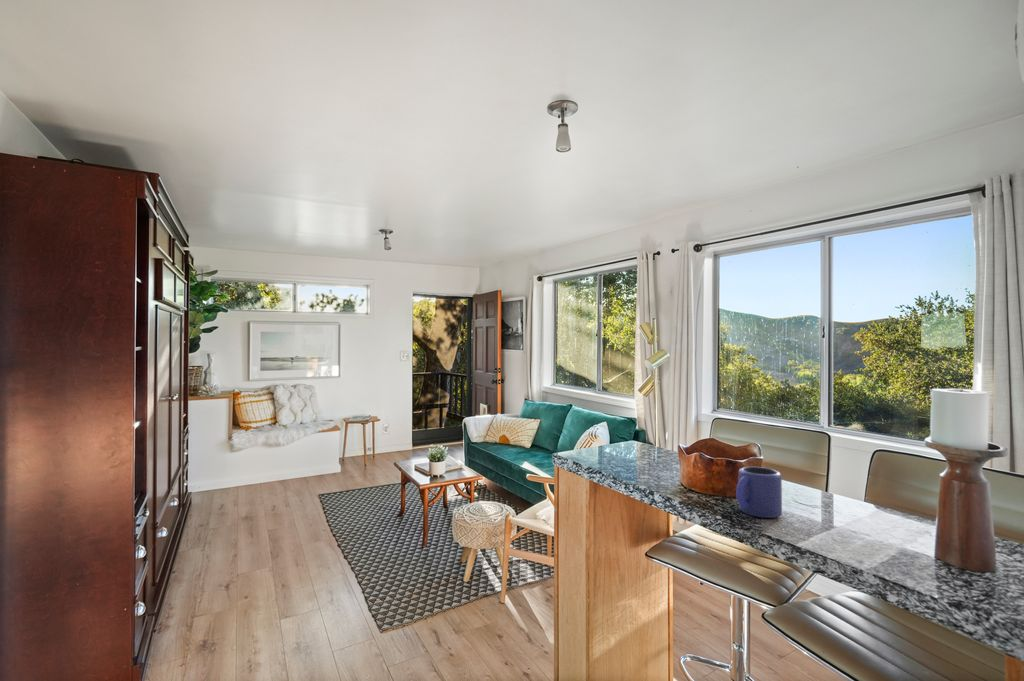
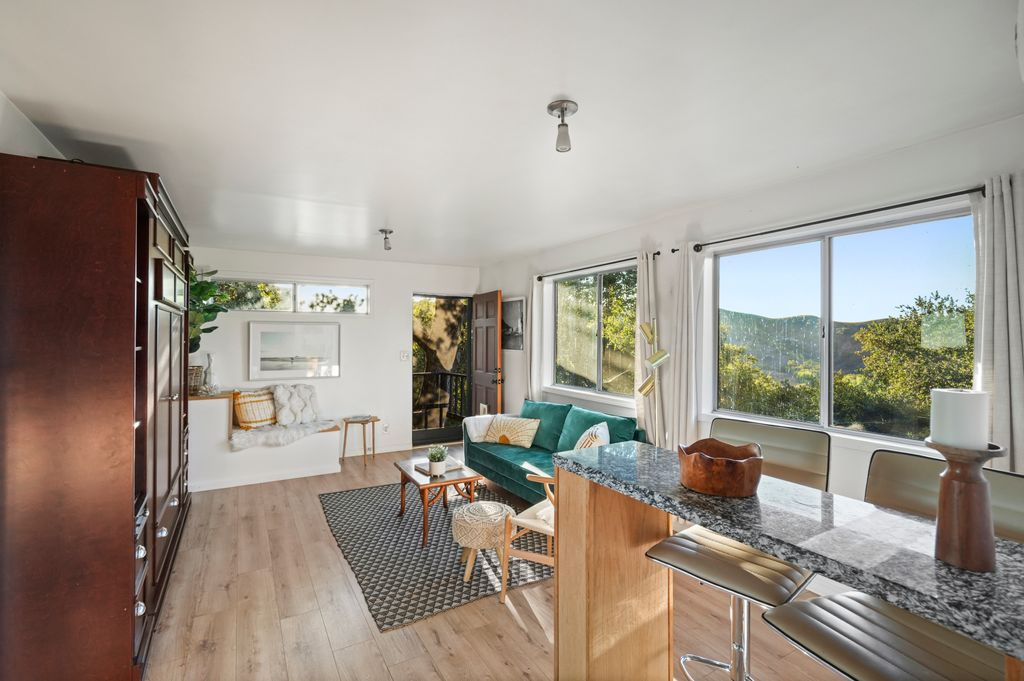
- mug (755, 492)
